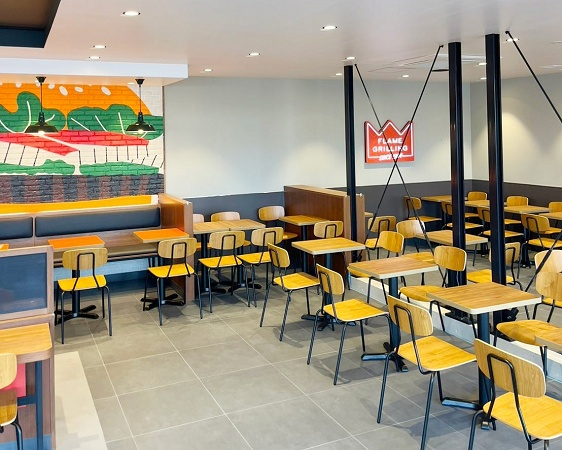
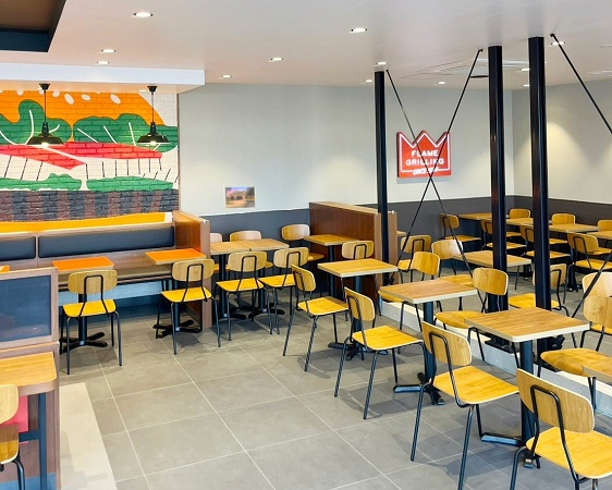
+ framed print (240, 197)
